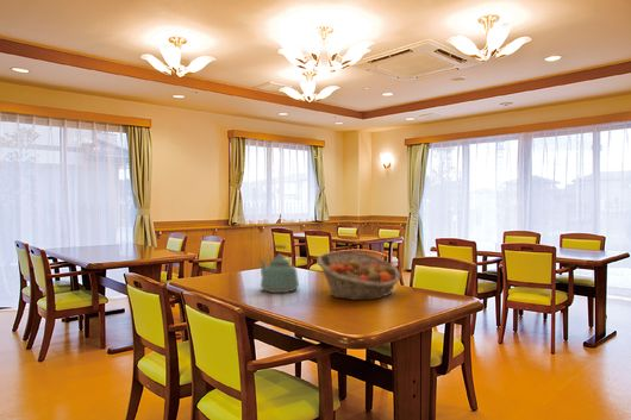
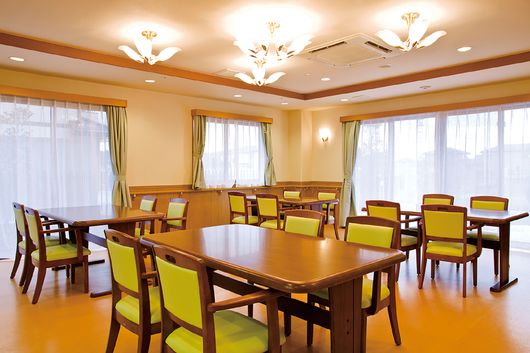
- kettle (276, 267)
- fruit basket (358, 274)
